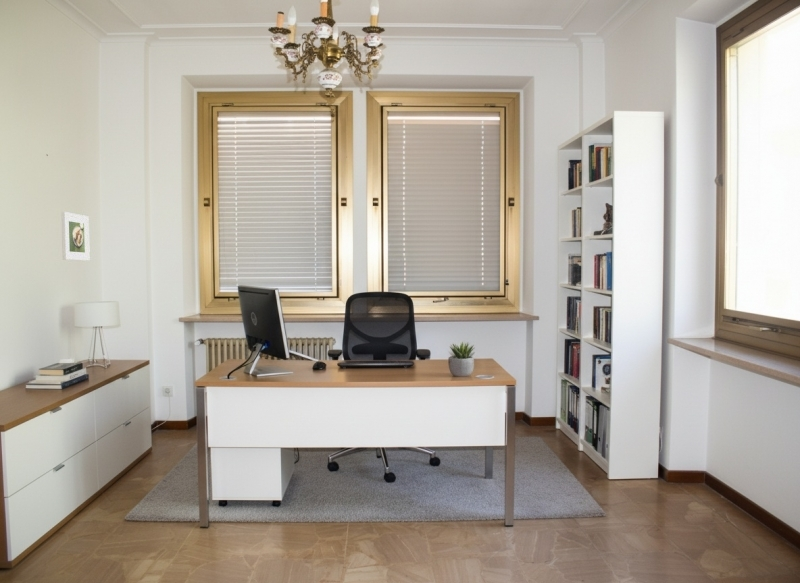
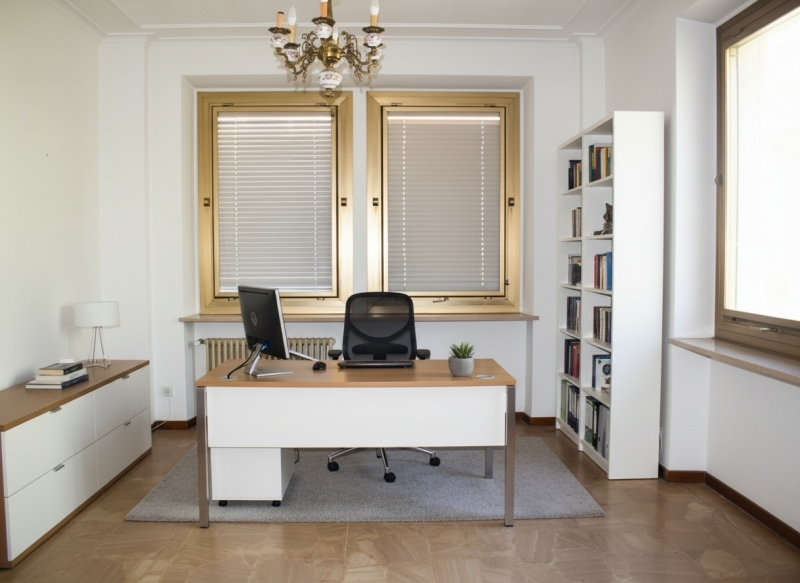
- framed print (76, 237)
